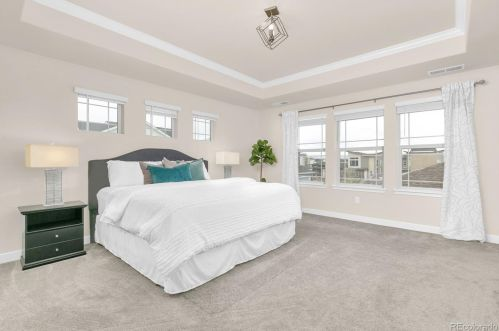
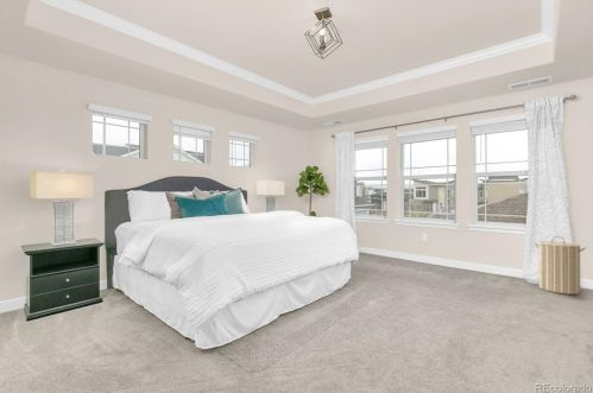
+ laundry hamper (559, 262)
